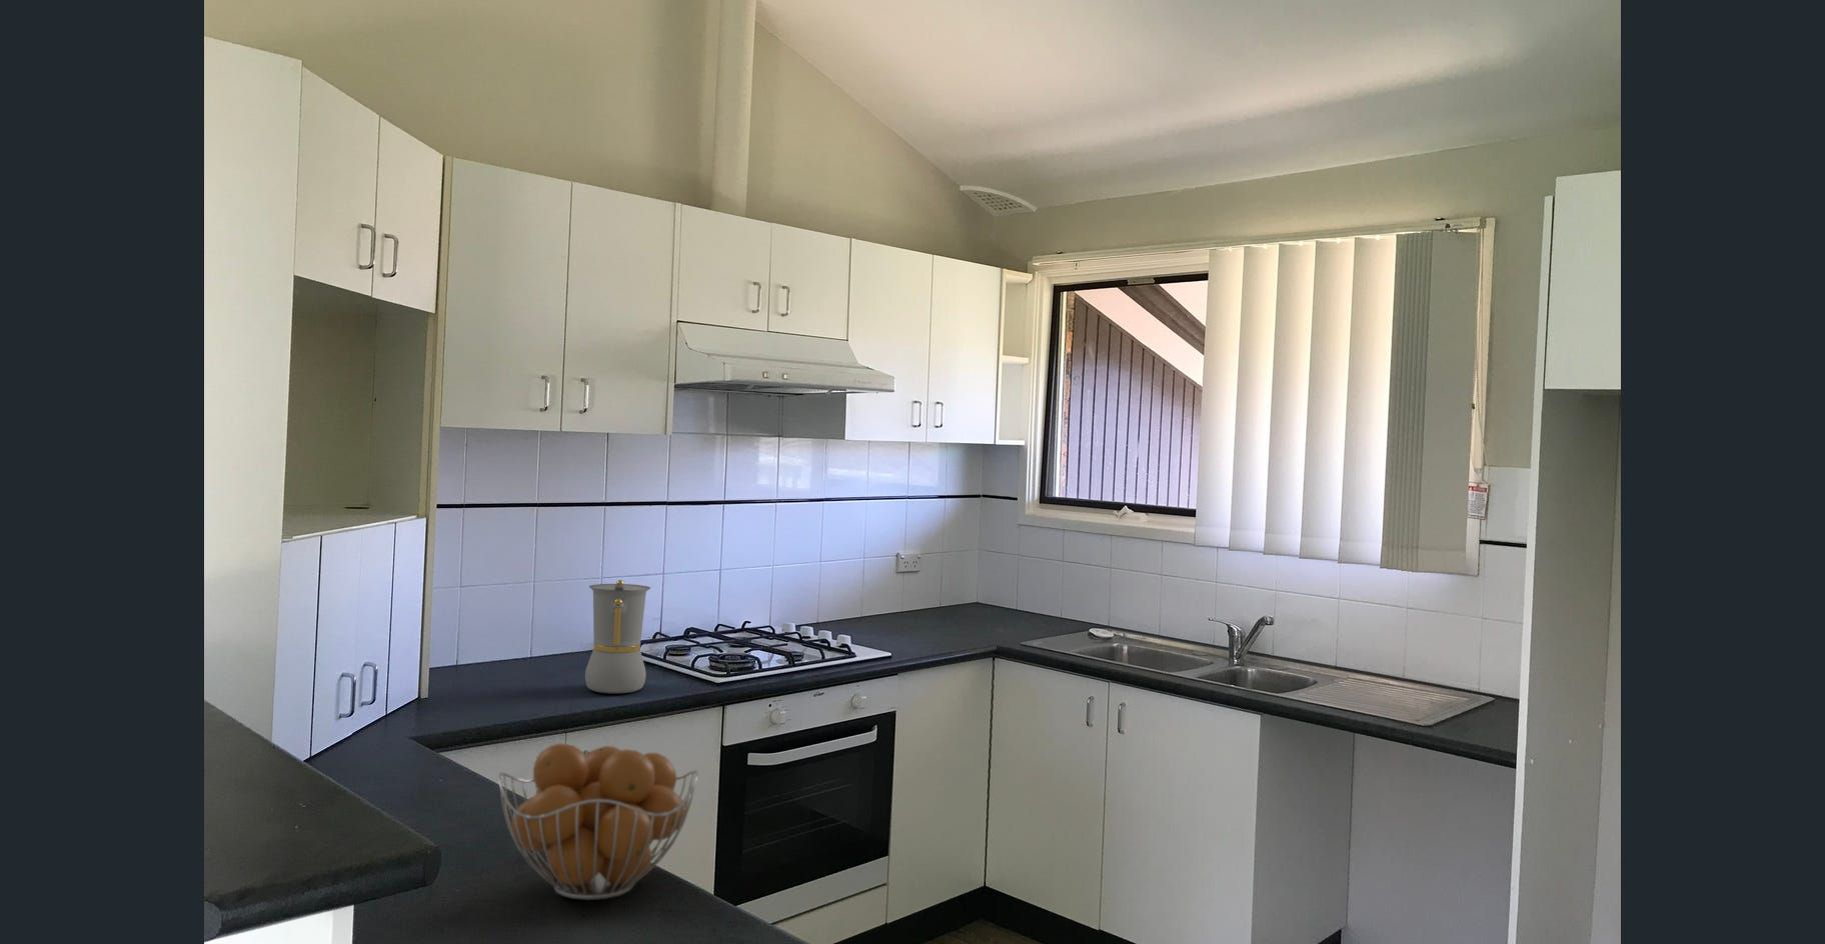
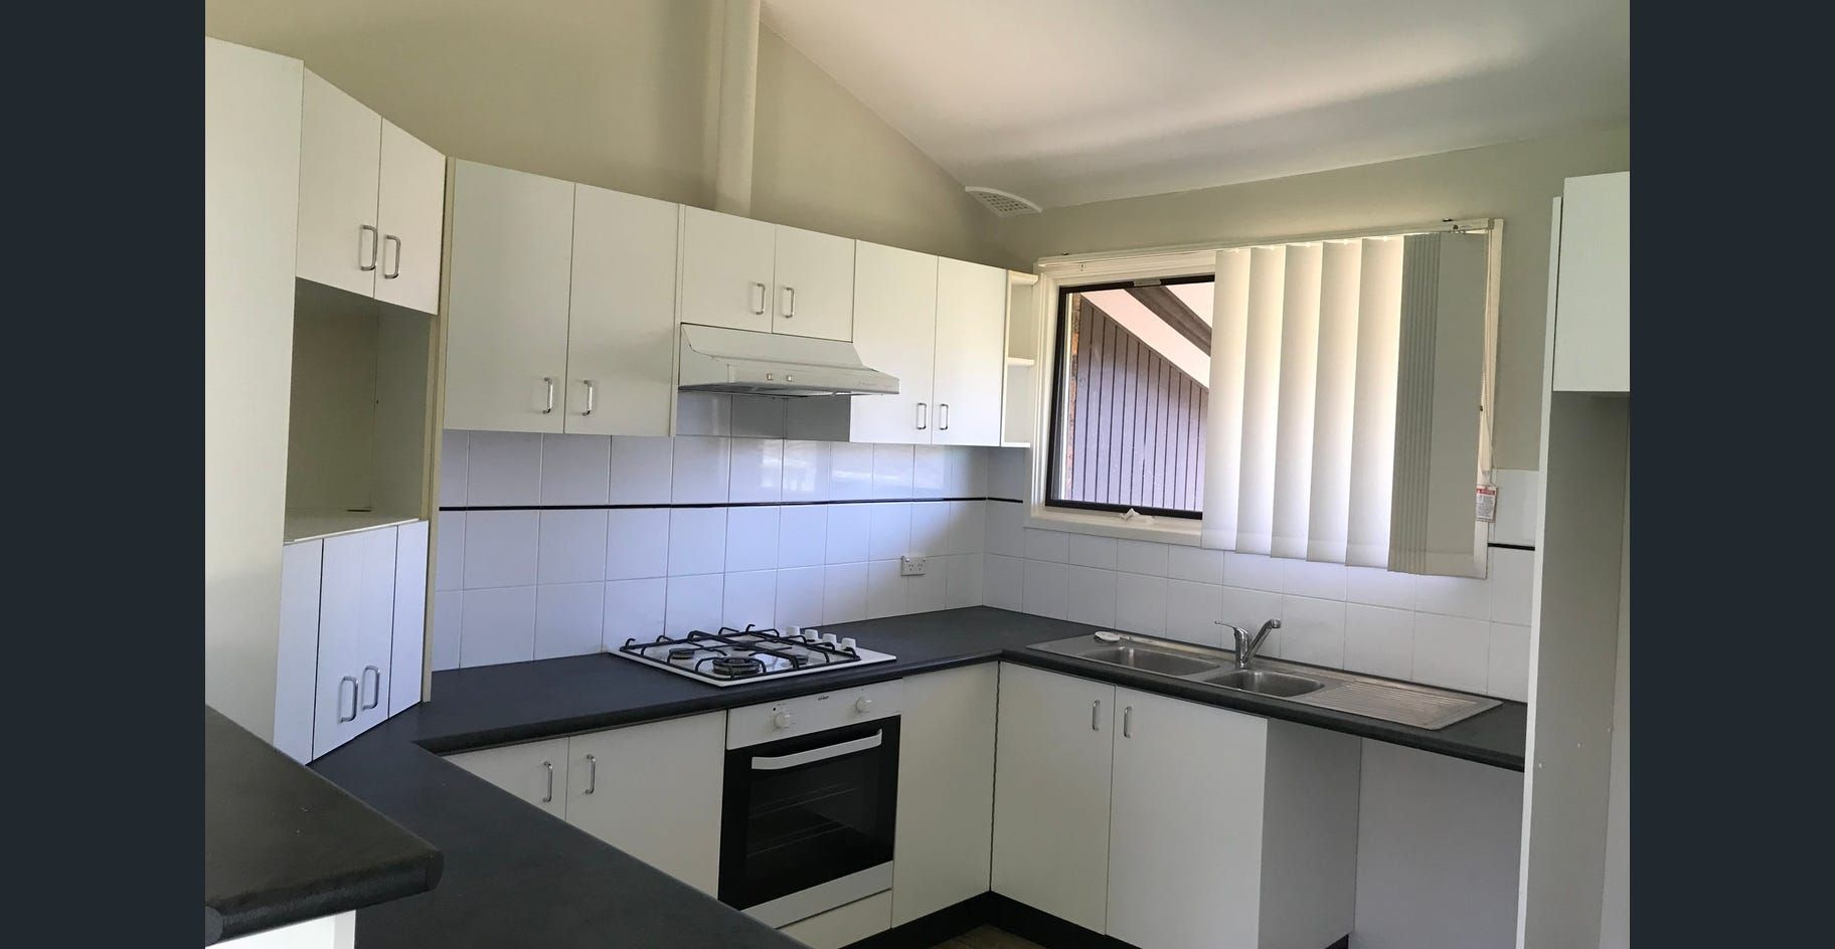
- fruit basket (599, 815)
- coffee maker (617, 635)
